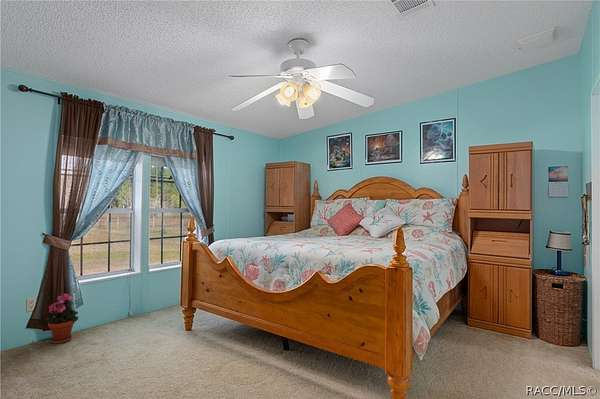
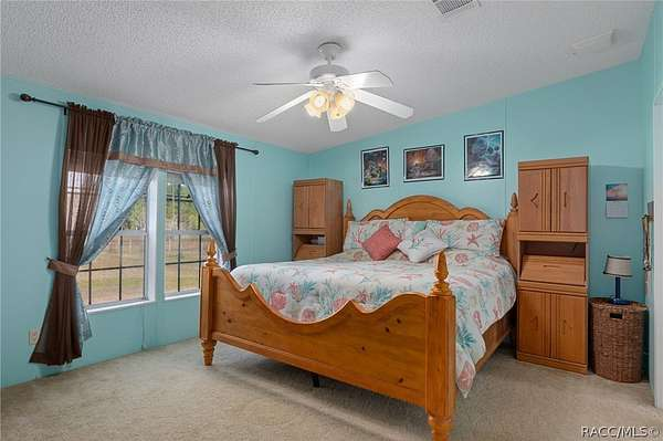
- potted plant (61, 317)
